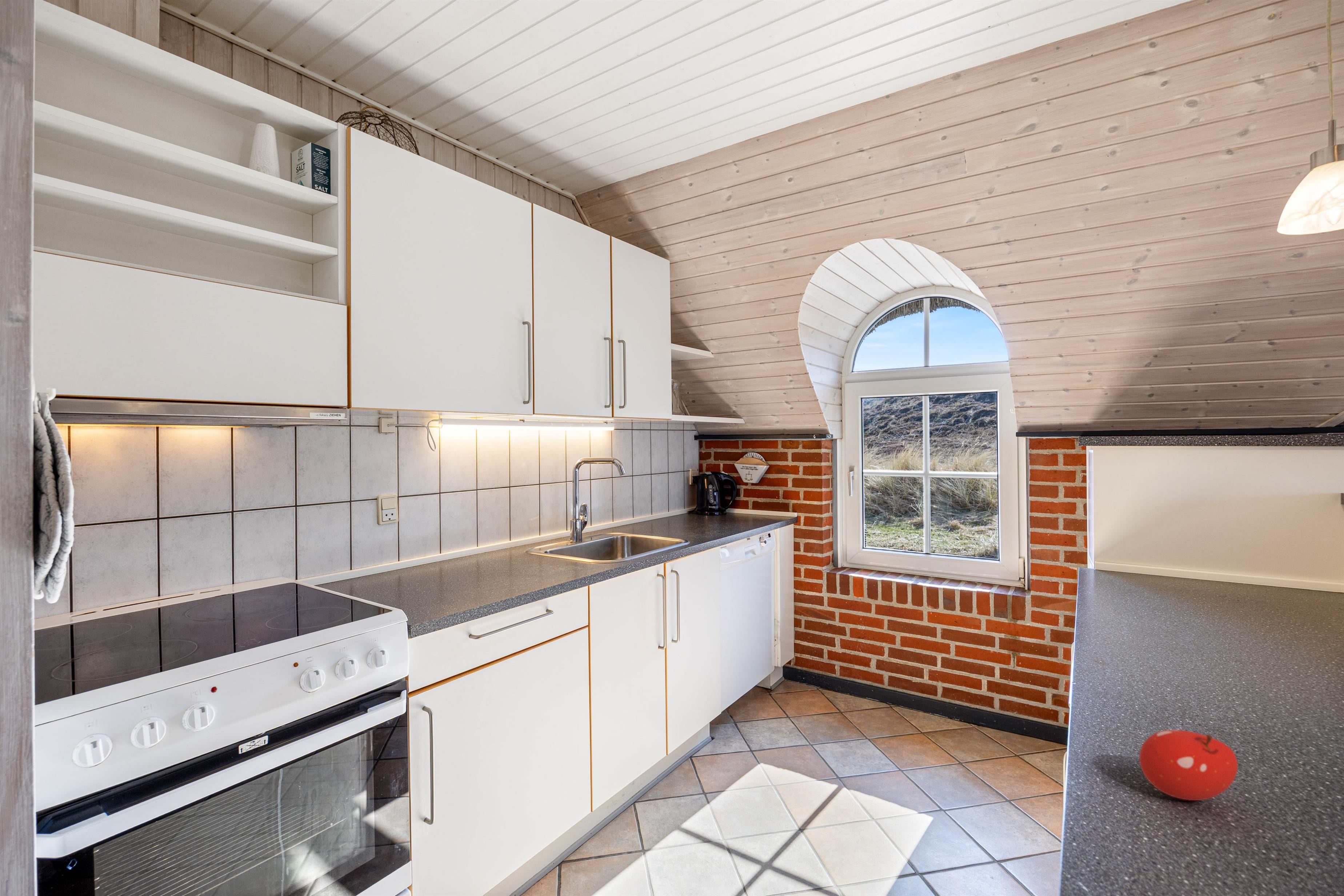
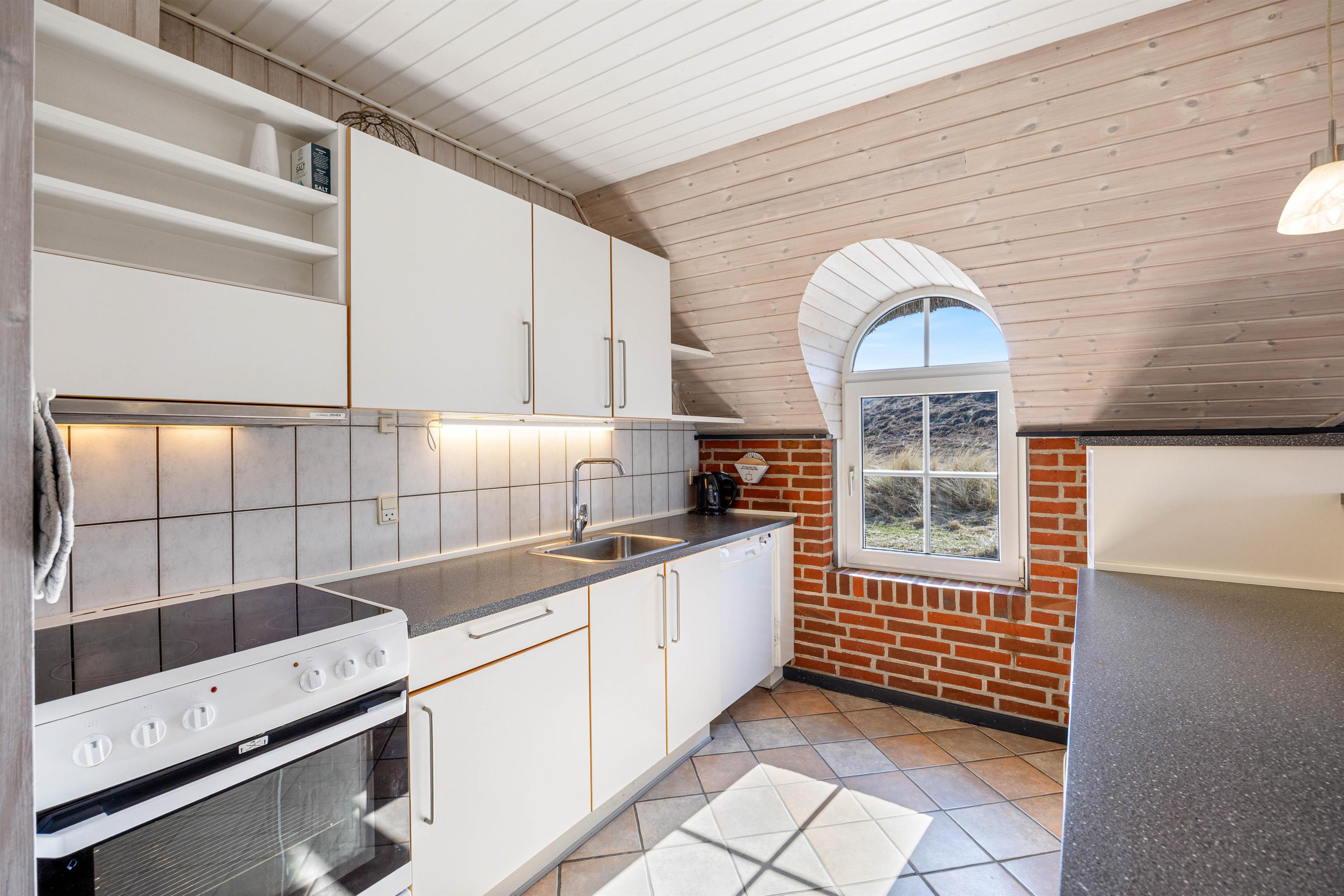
- fruit (1187, 762)
